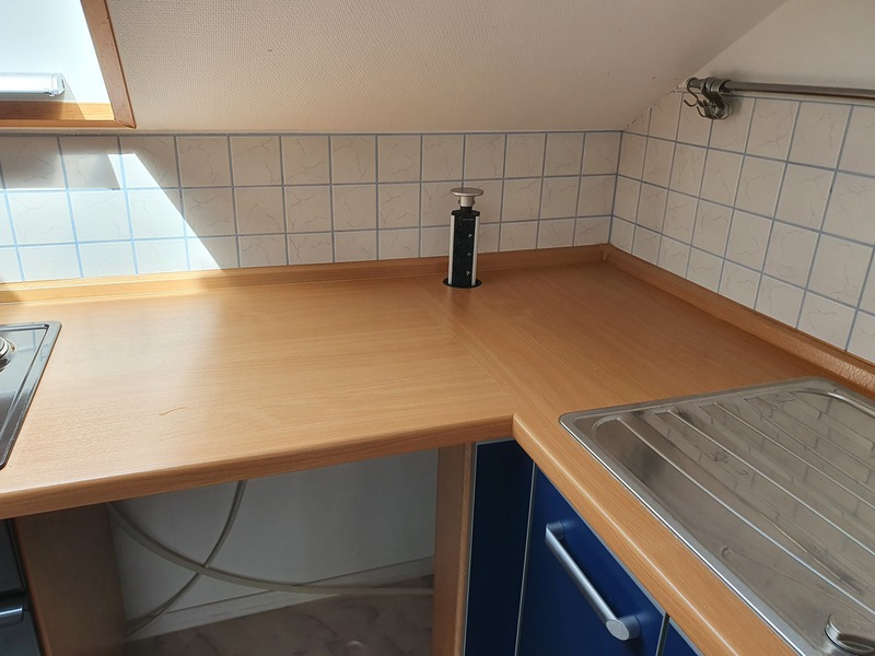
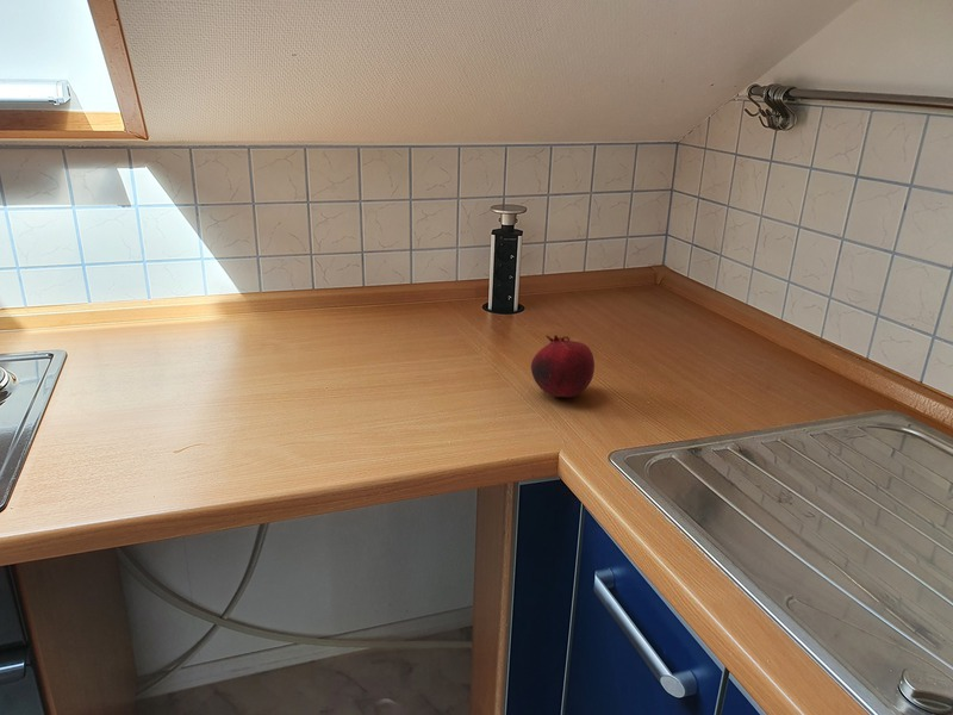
+ fruit (563, 365)
